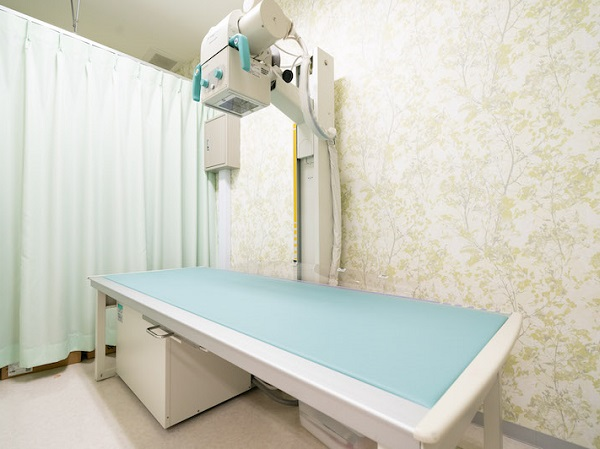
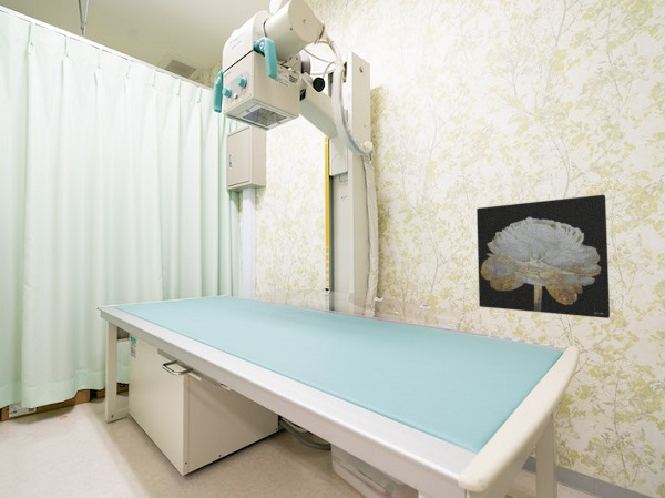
+ wall art (535, 256)
